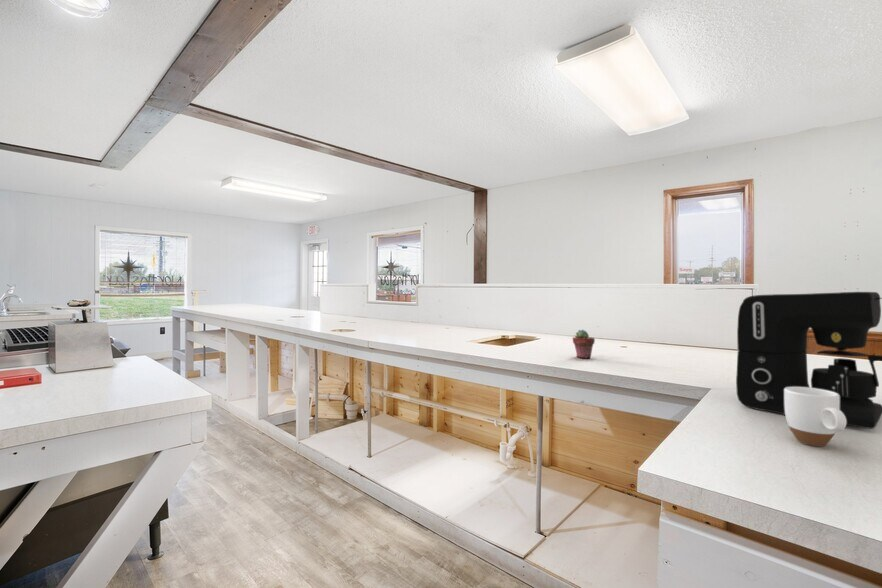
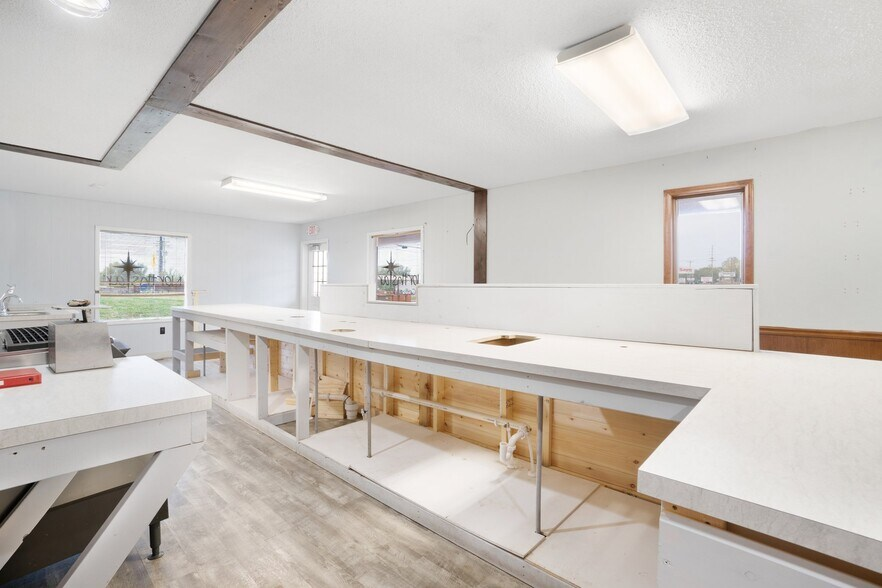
- potted succulent (583, 343)
- mug (818, 419)
- coffee maker (817, 352)
